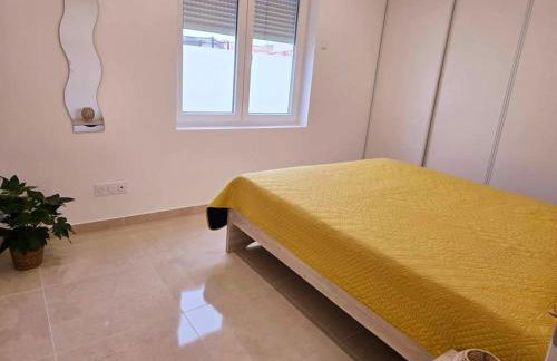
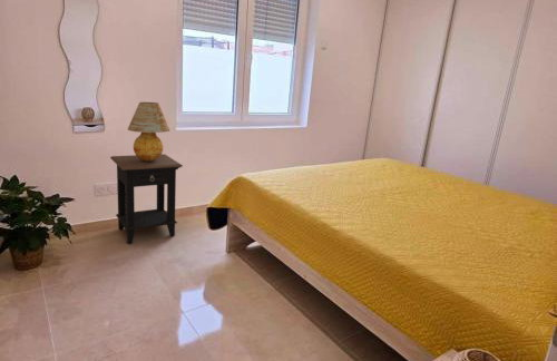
+ side table (157, 196)
+ table lamp (148, 131)
